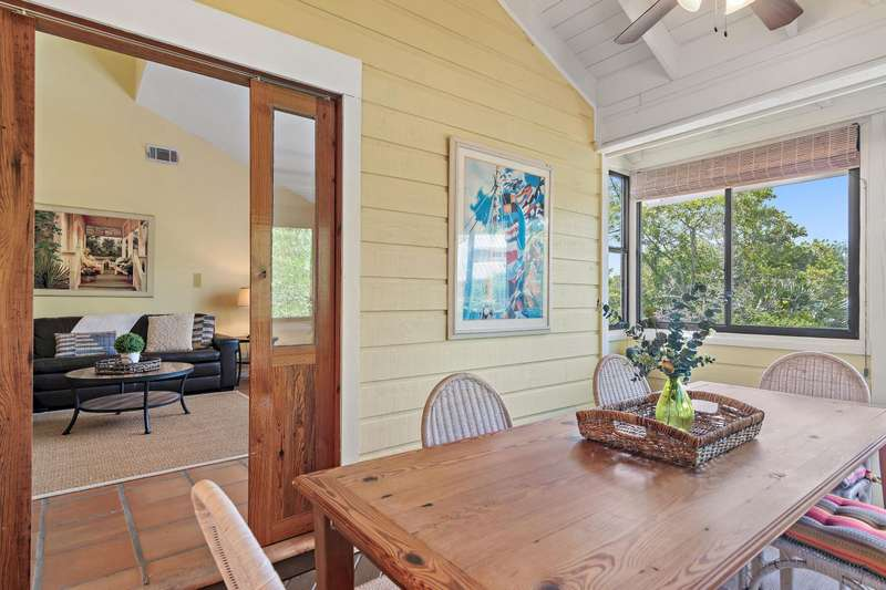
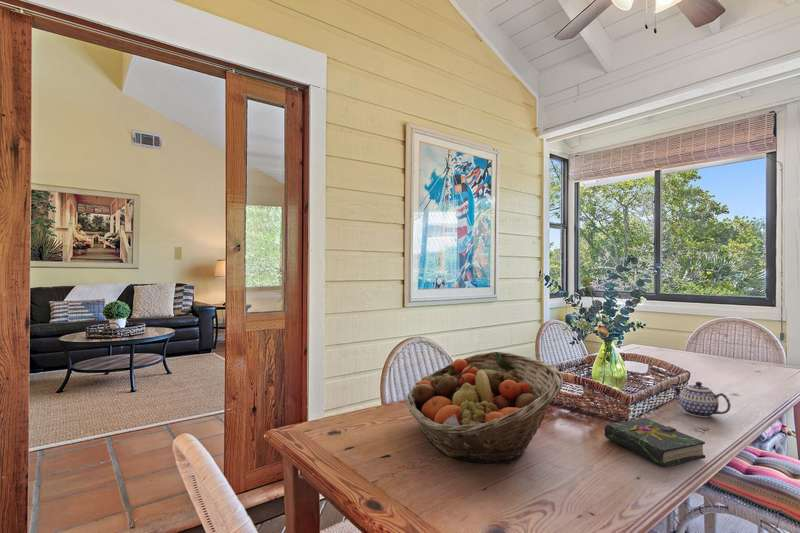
+ book (652, 439)
+ fruit basket (479, 399)
+ teapot (698, 397)
